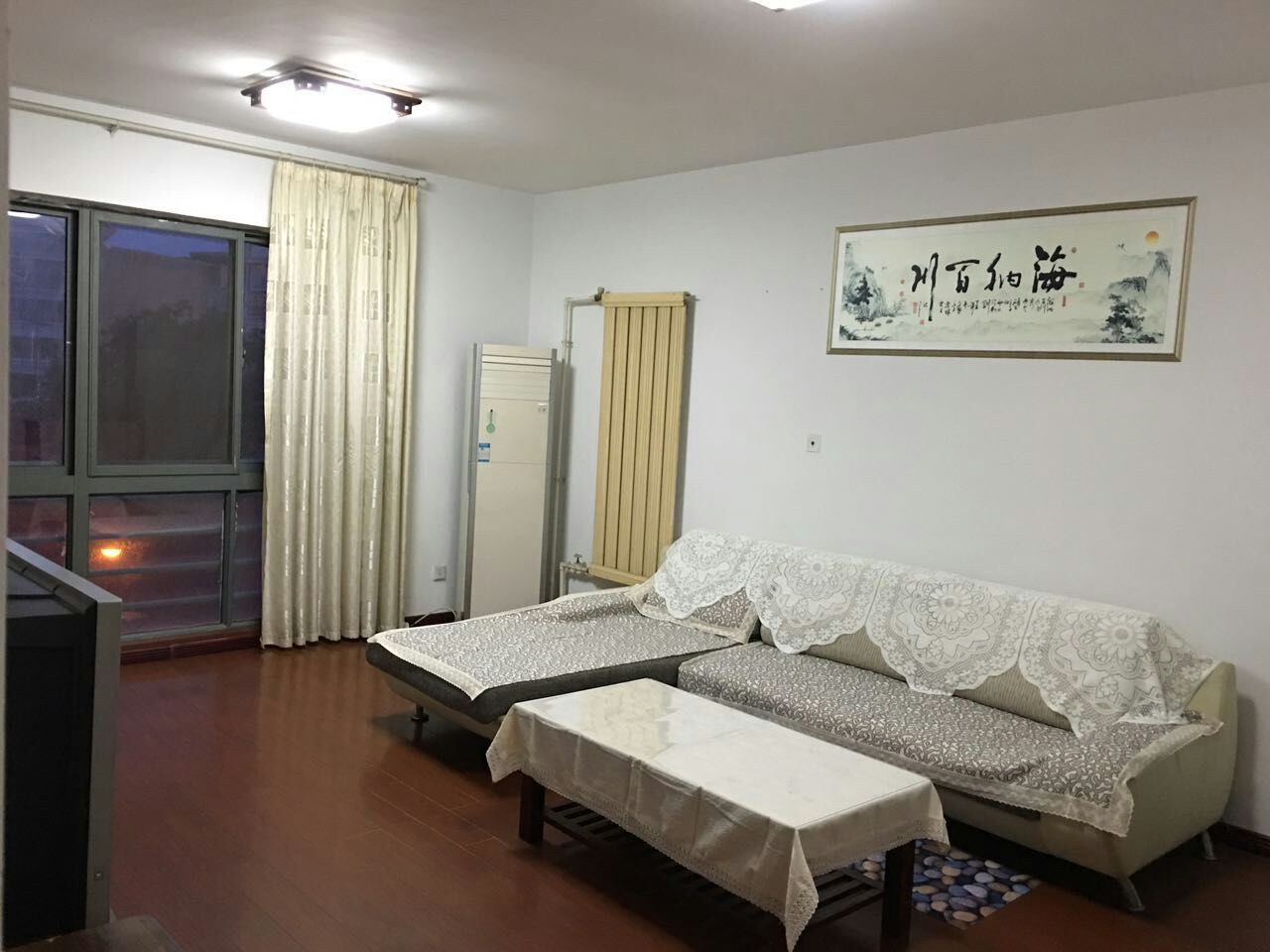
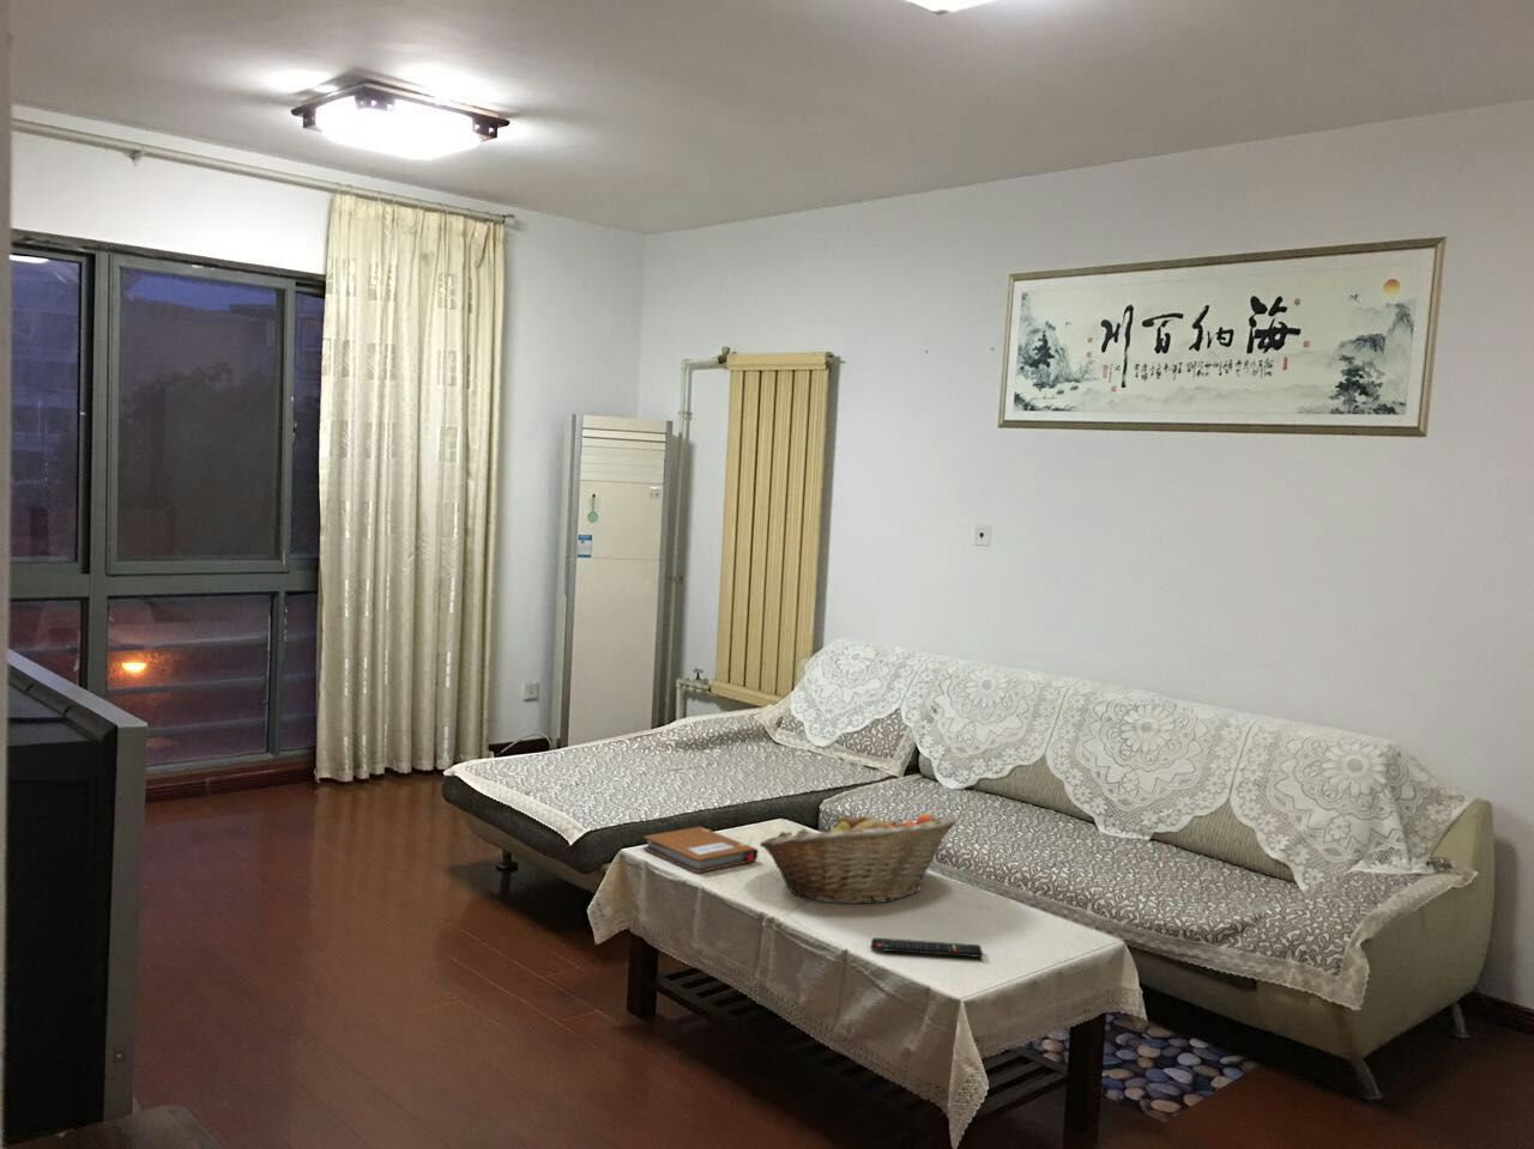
+ notebook (701, 848)
+ fruit basket (858, 847)
+ remote control (925, 947)
